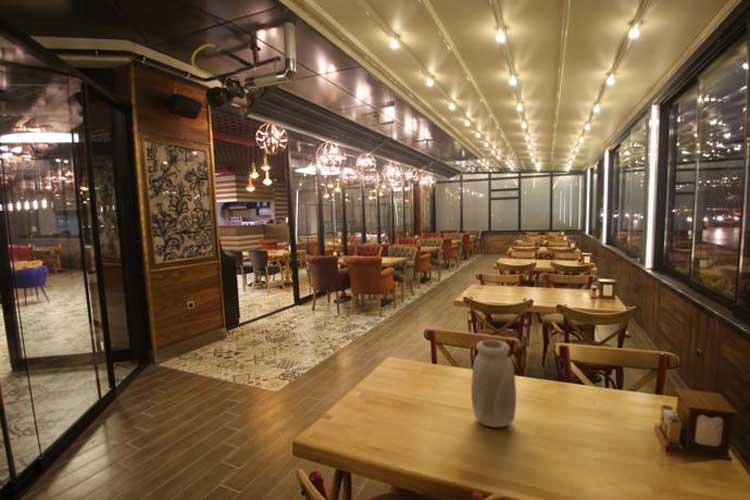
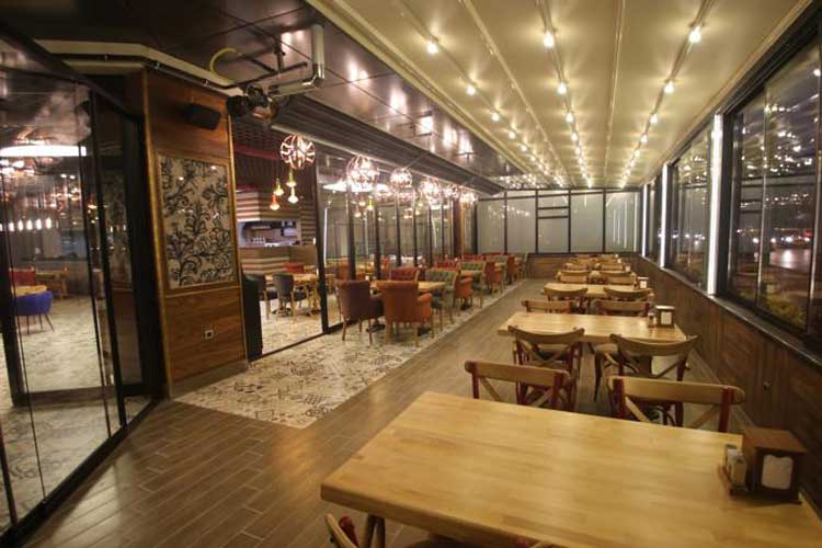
- vase (493, 383)
